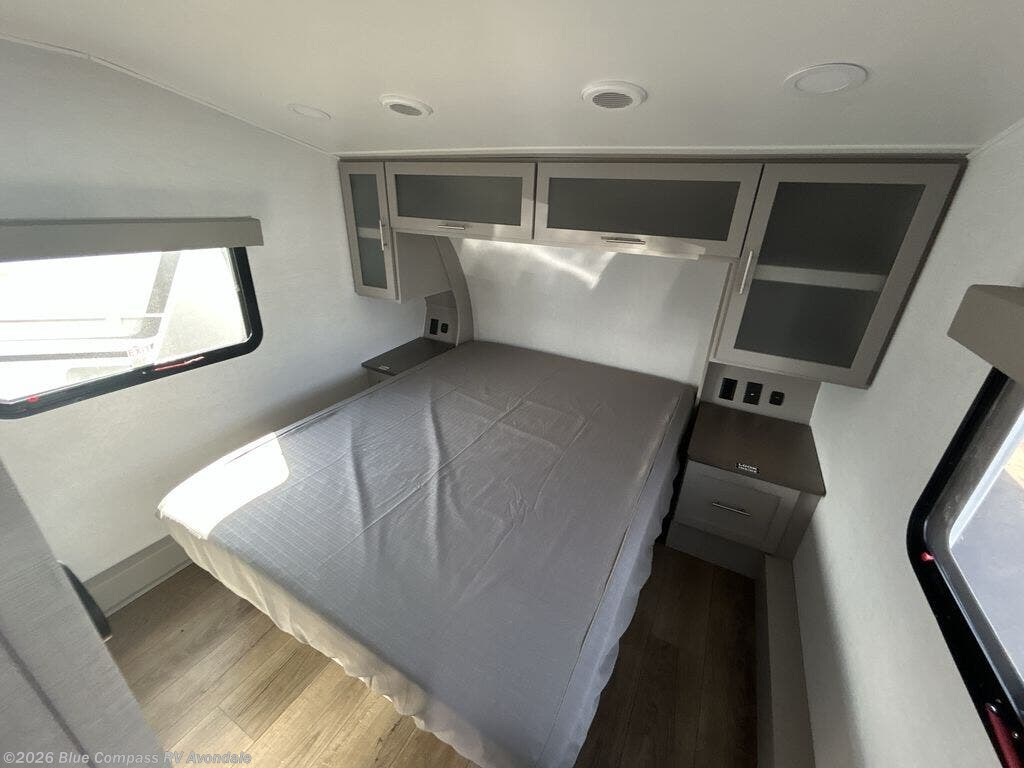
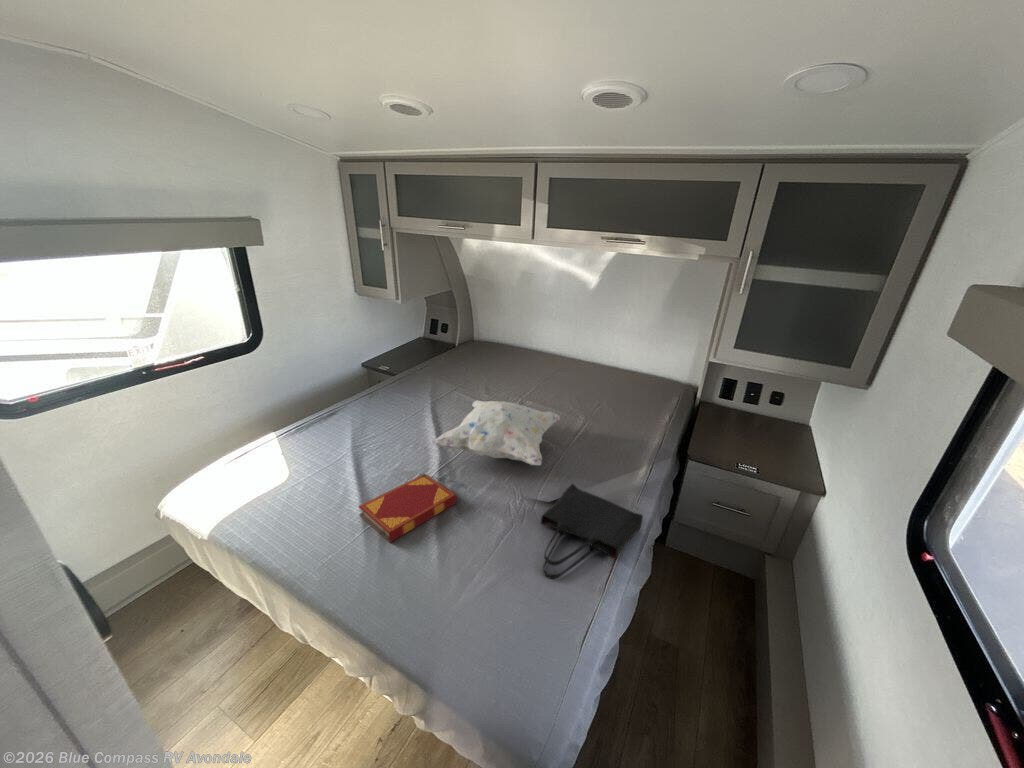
+ decorative pillow (502, 428)
+ hardback book (409, 504)
+ tote bag (580, 531)
